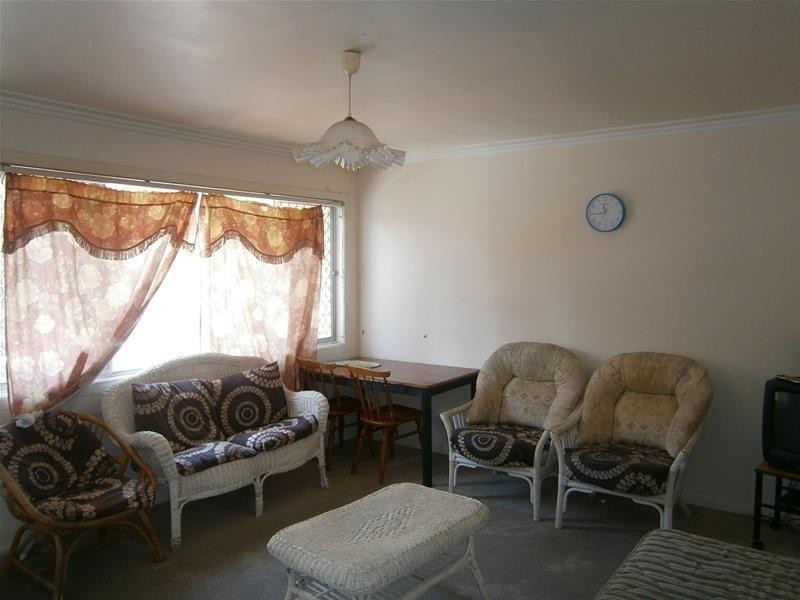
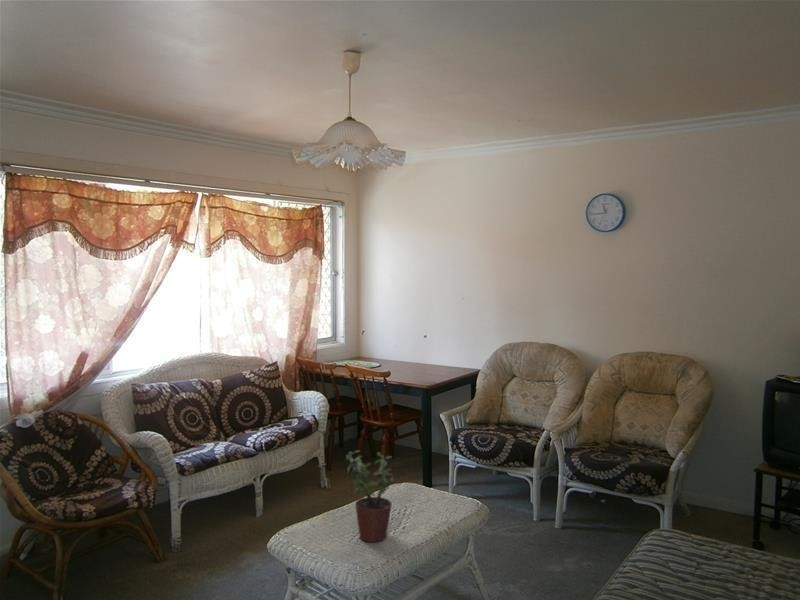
+ potted plant (373, 493)
